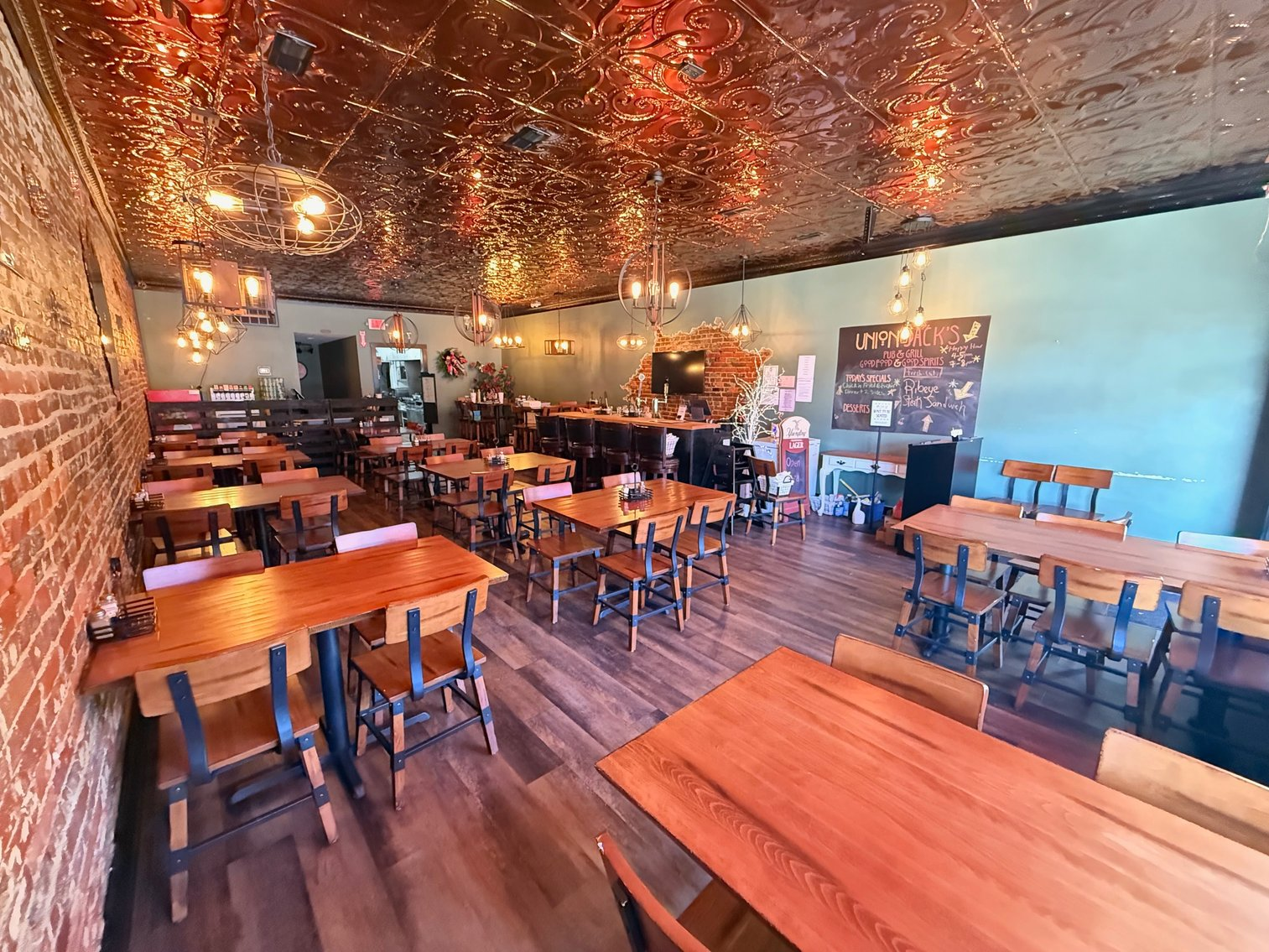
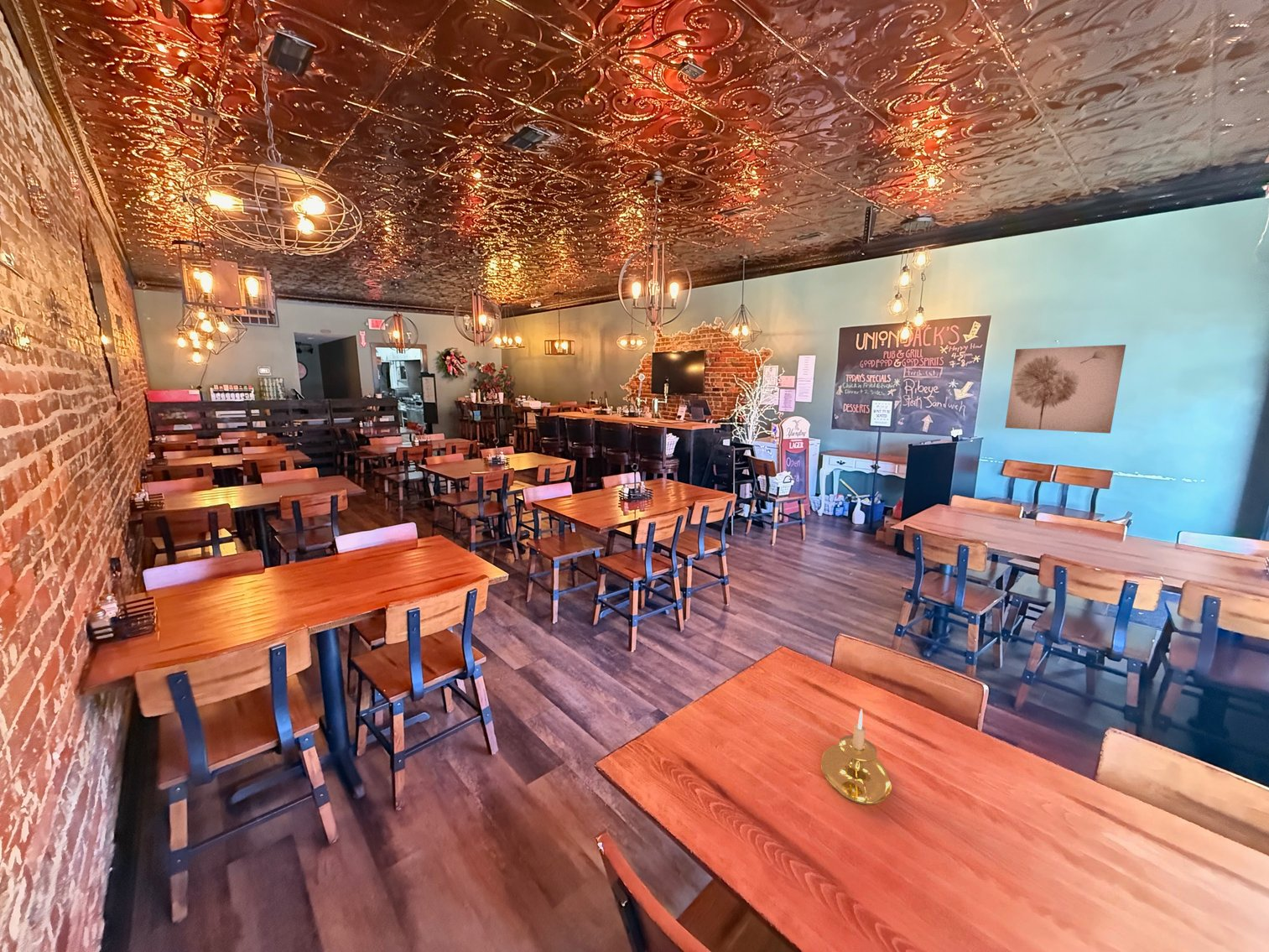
+ candle holder (859, 748)
+ wall art (1061, 389)
